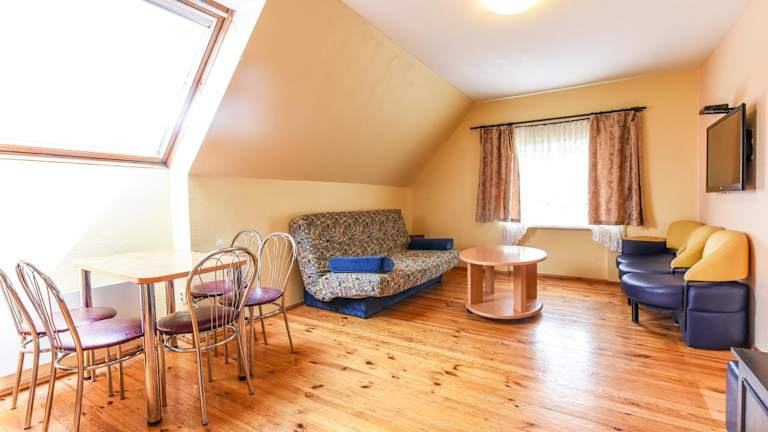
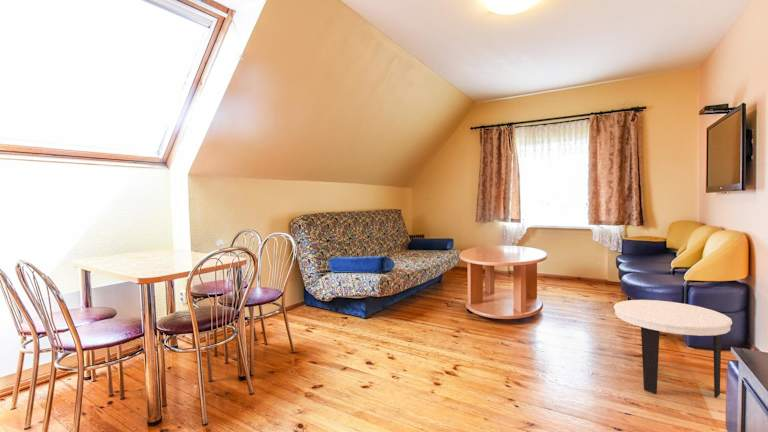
+ side table (658, 346)
